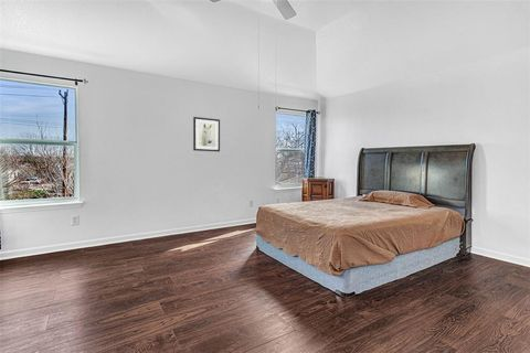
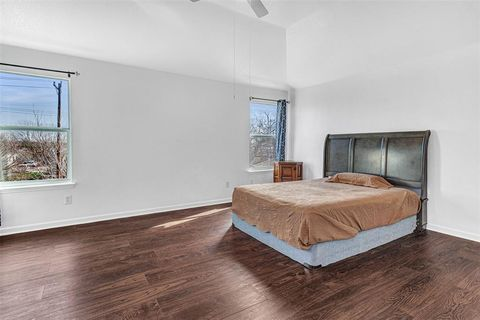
- wall art (206, 135)
